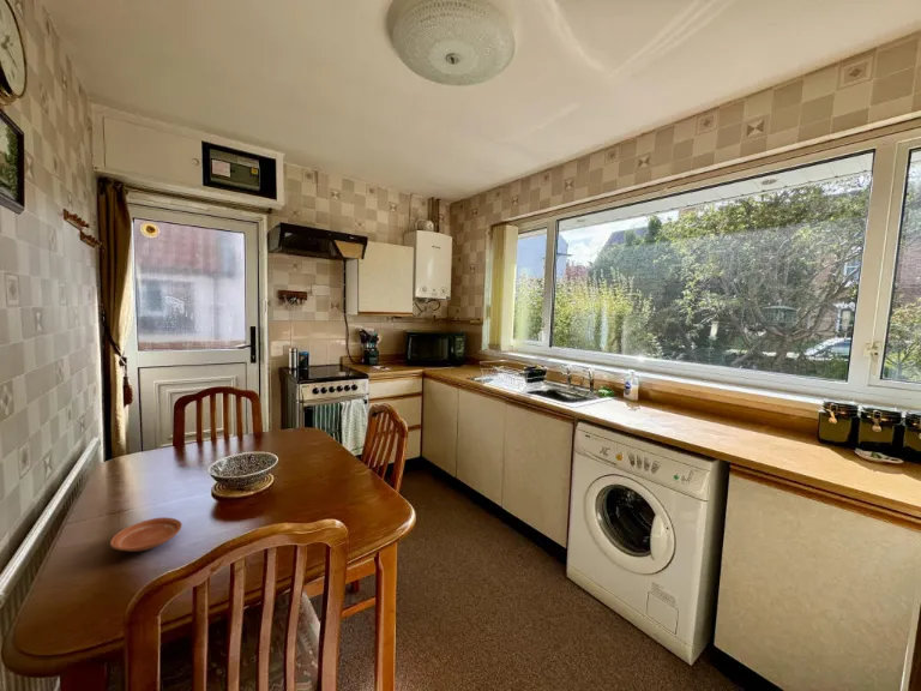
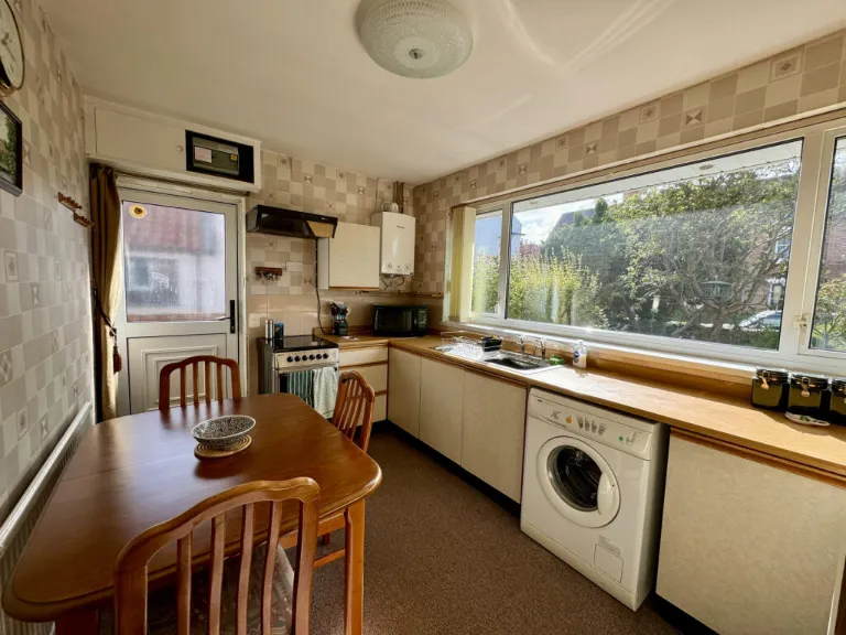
- plate (148, 537)
